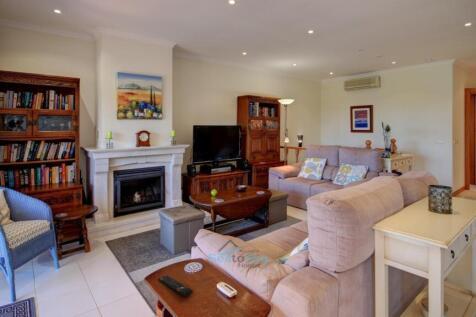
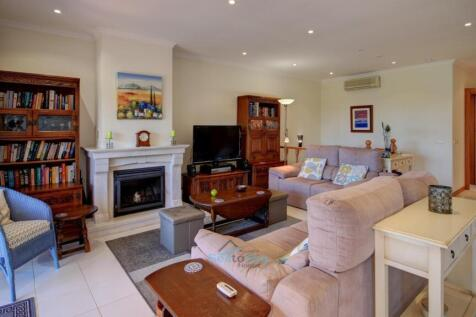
- remote control (174, 285)
